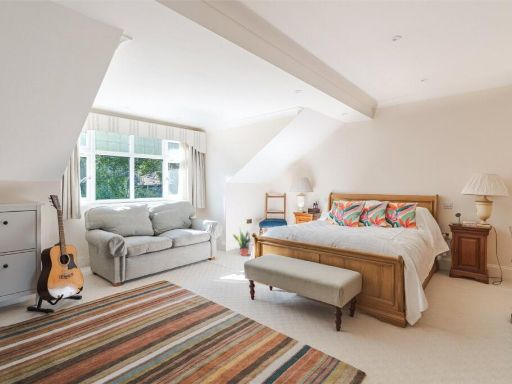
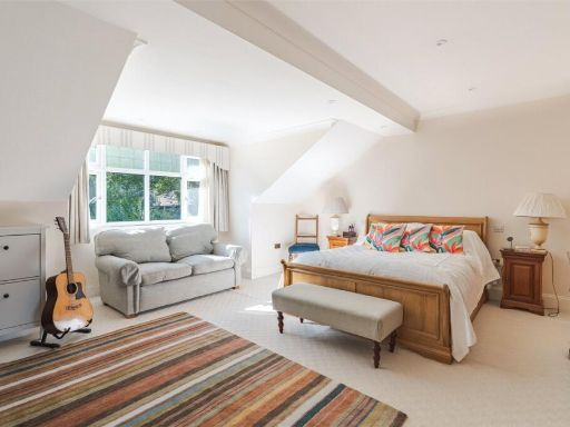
- potted plant (243, 241)
